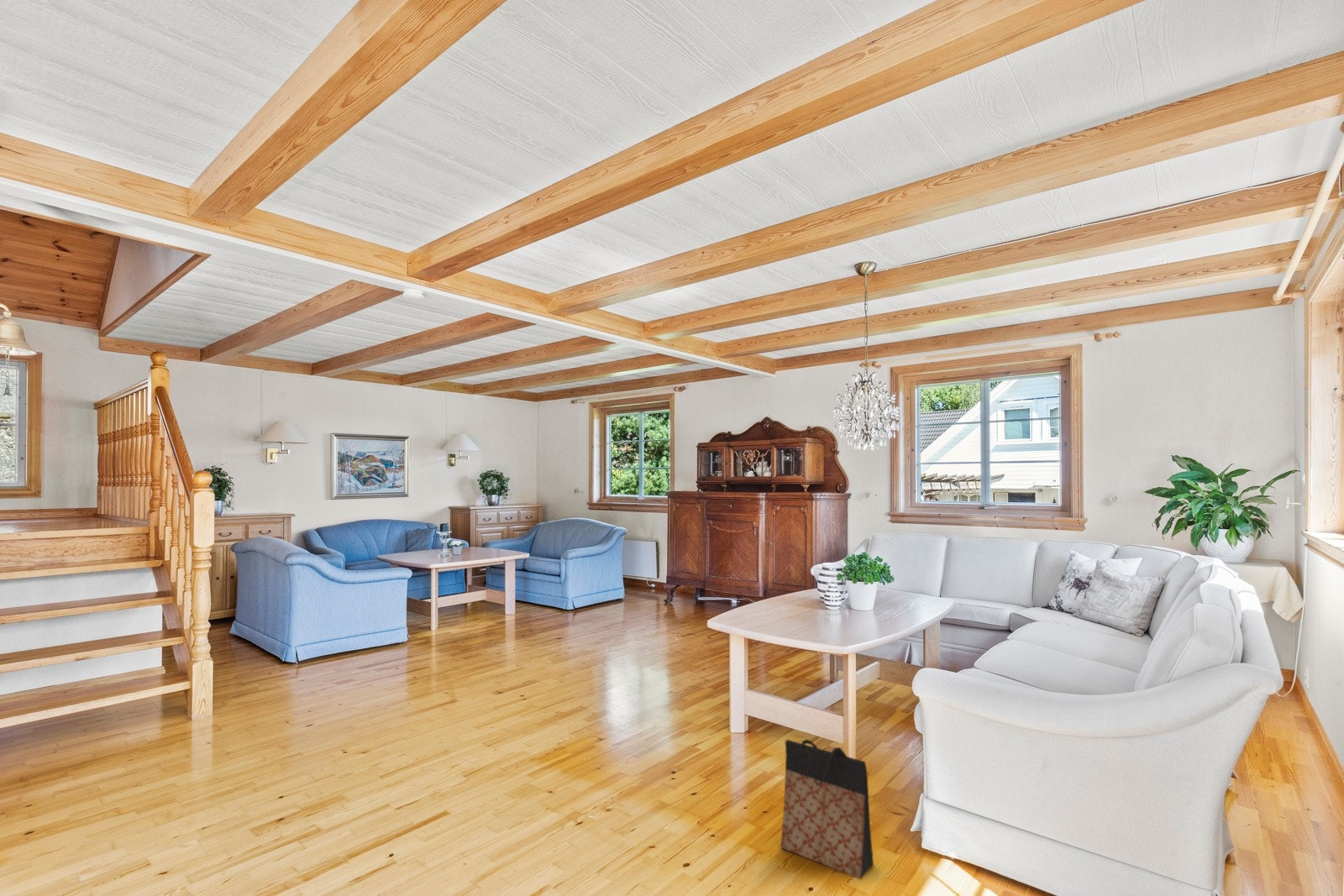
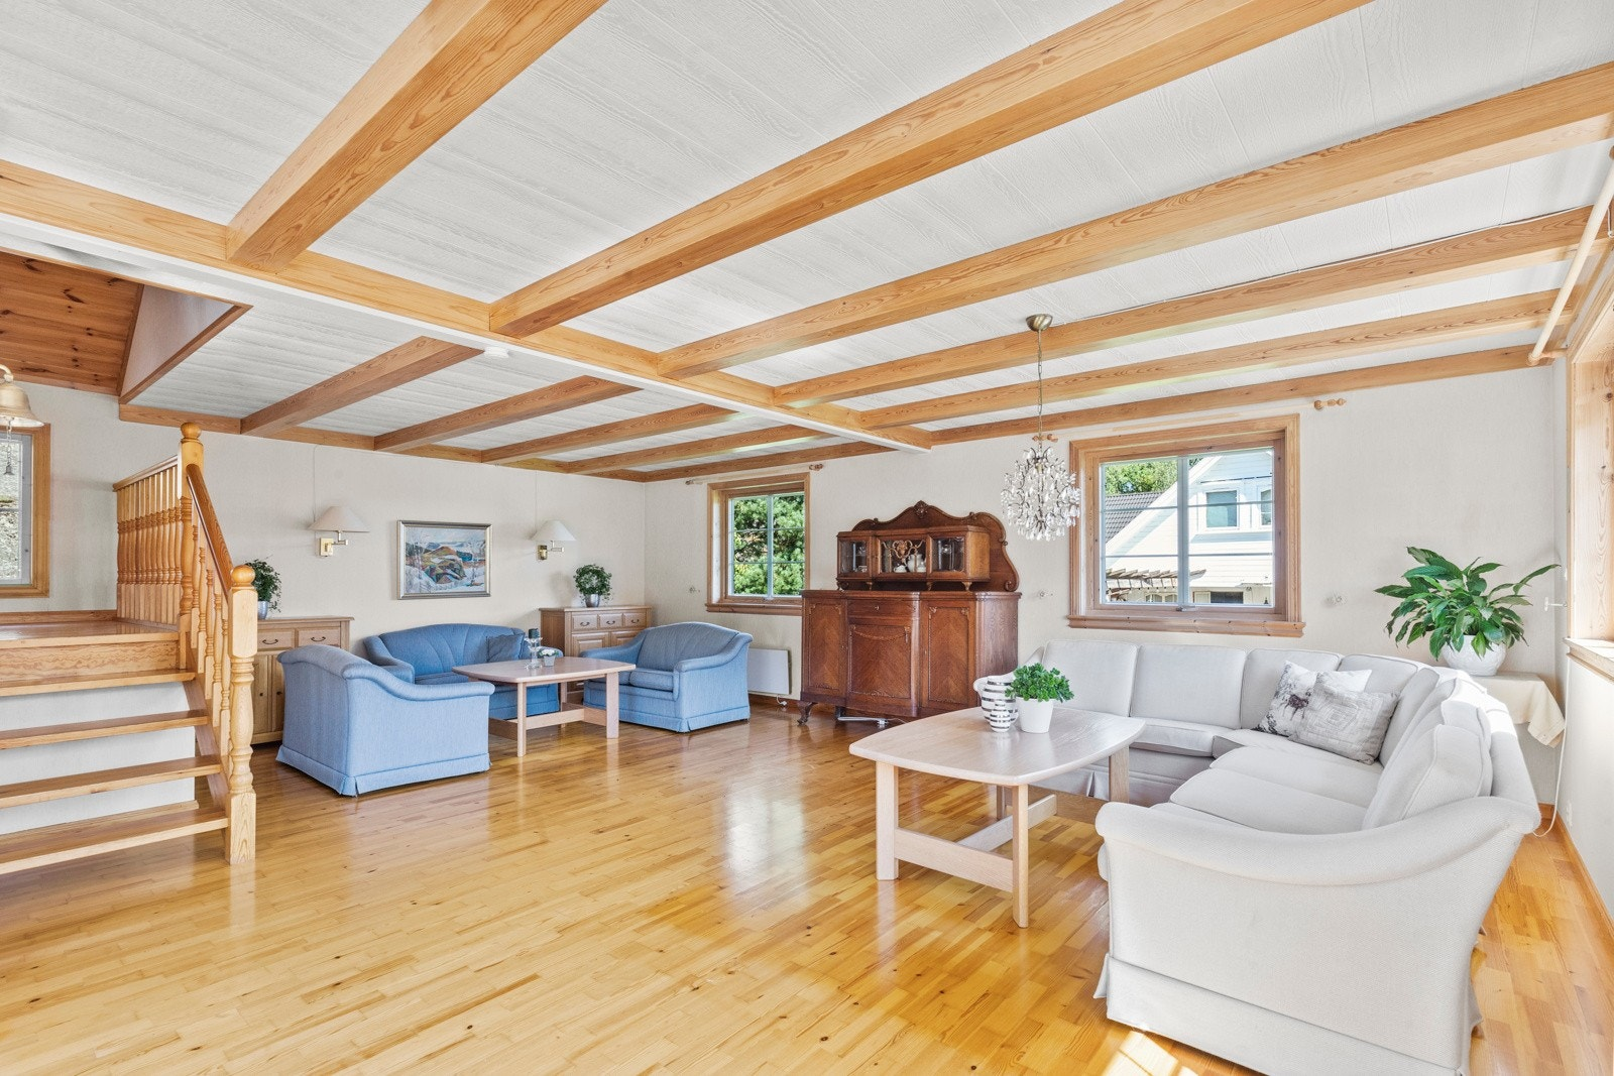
- bag (824, 798)
